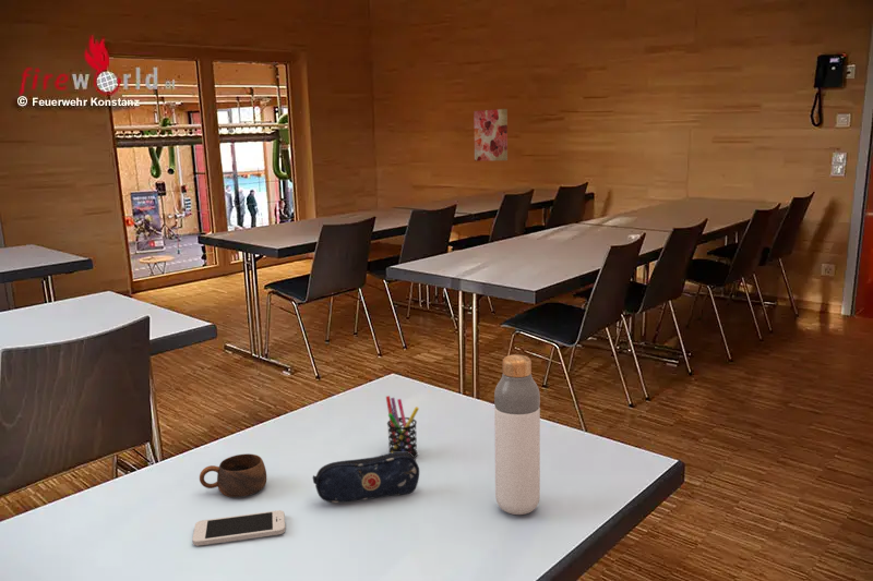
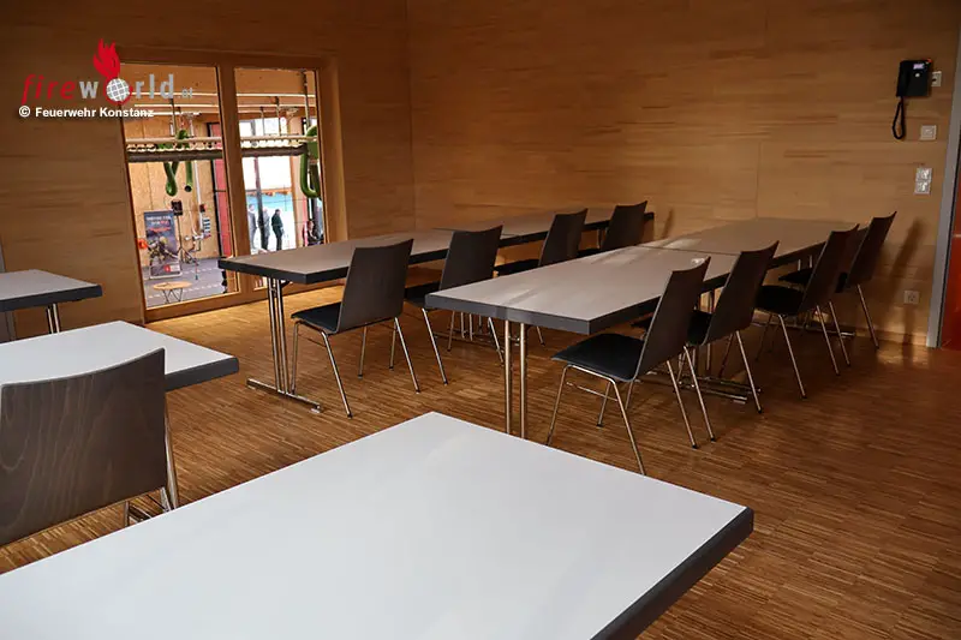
- pencil case (368, 477)
- pen holder (398, 427)
- cup (234, 474)
- wall art (490, 135)
- smartphone (240, 526)
- bottle (517, 434)
